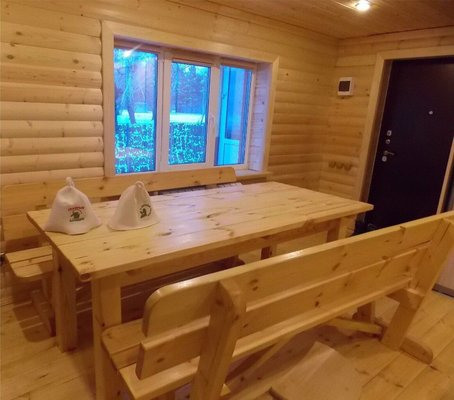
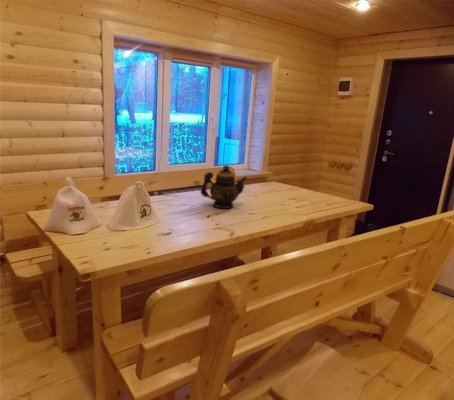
+ teapot (224, 185)
